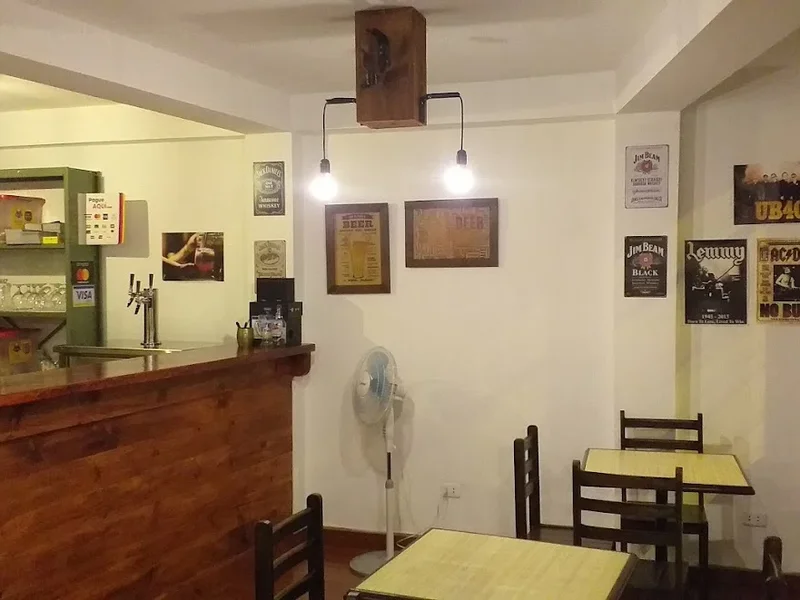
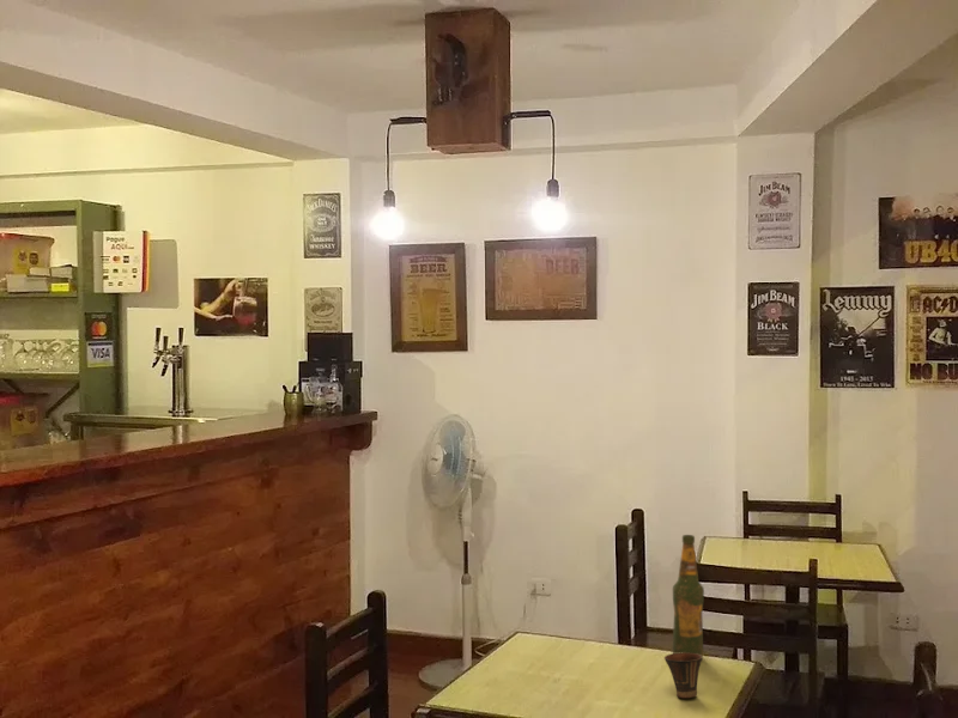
+ cup (683, 674)
+ beer bottle (687, 596)
